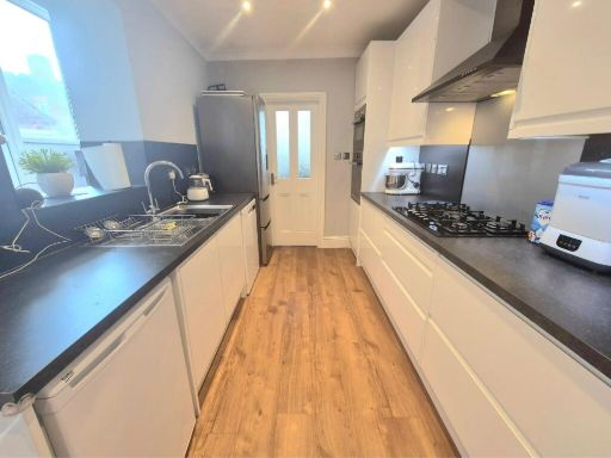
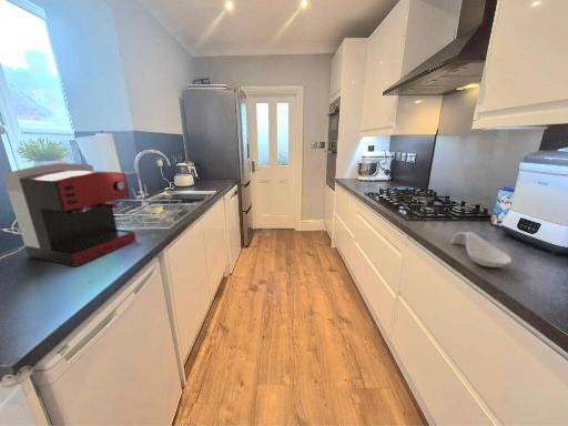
+ spoon rest (476, 246)
+ coffee maker (83, 209)
